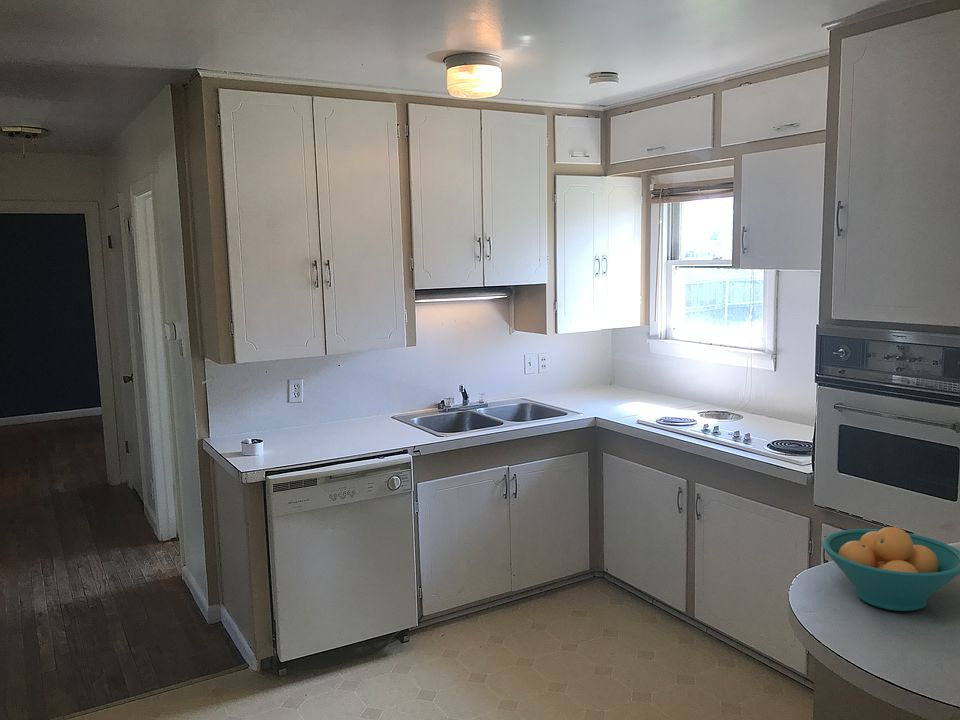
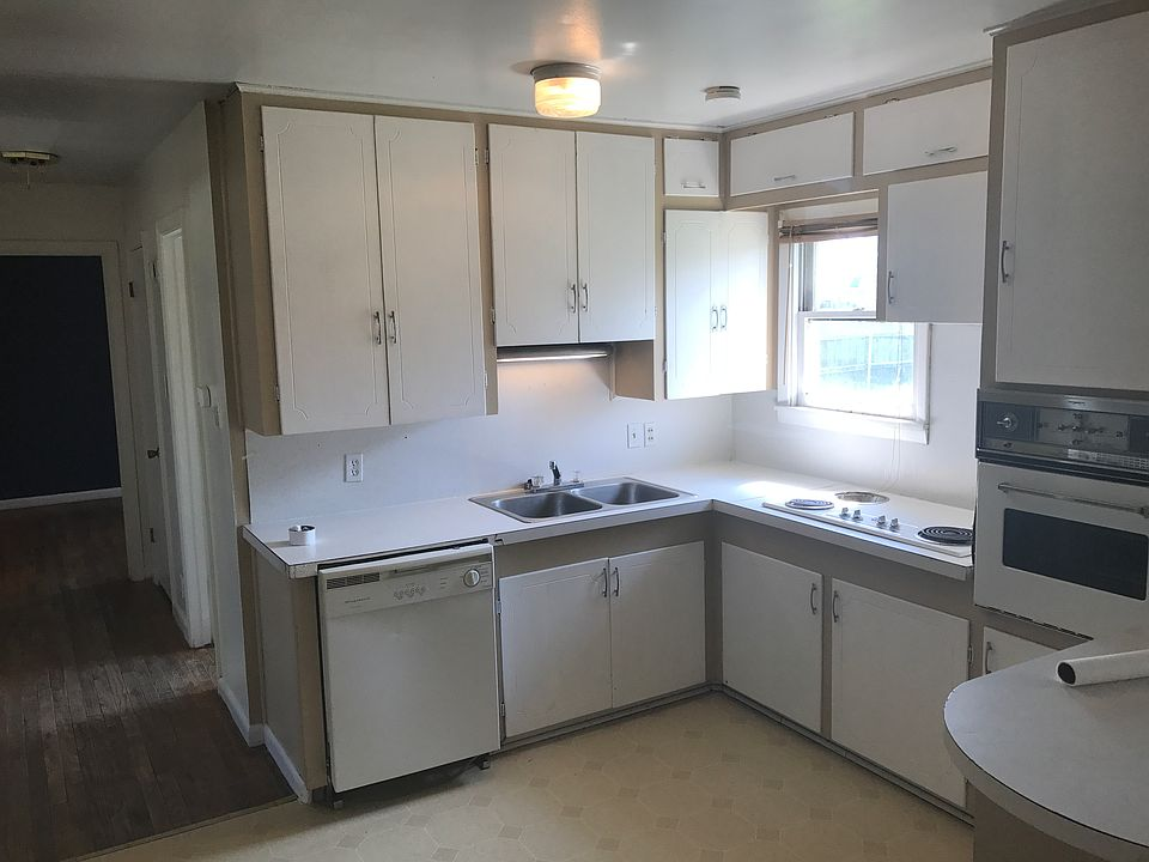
- fruit bowl (892, 563)
